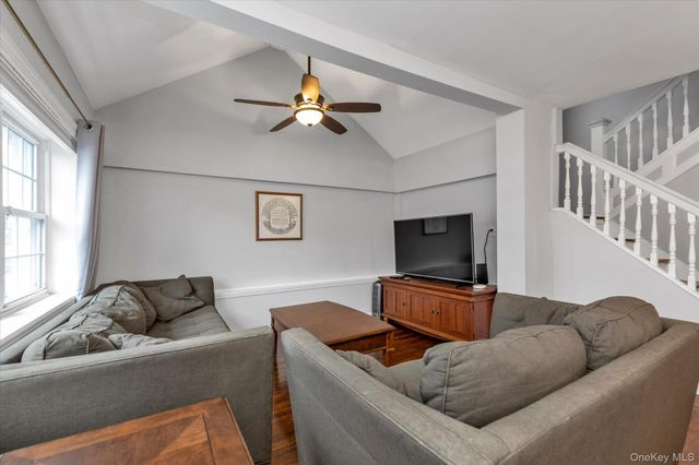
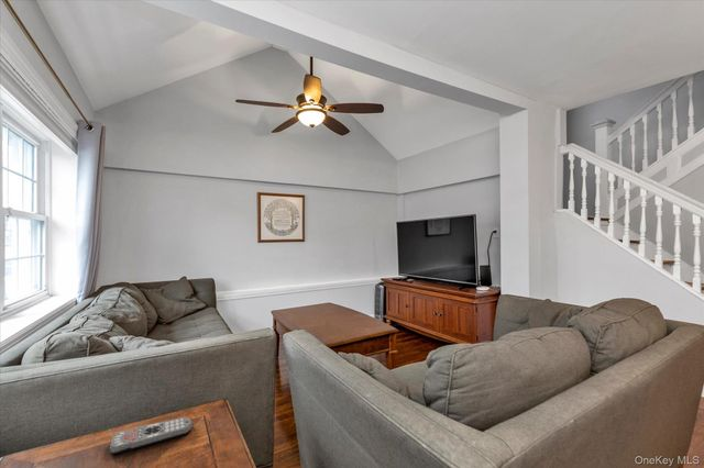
+ remote control (153, 433)
